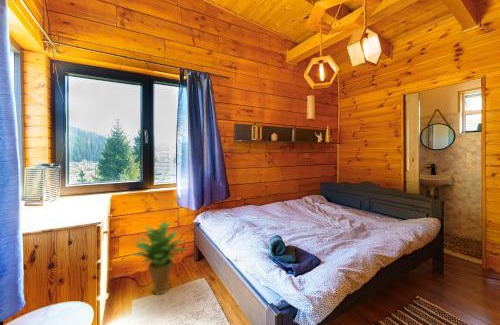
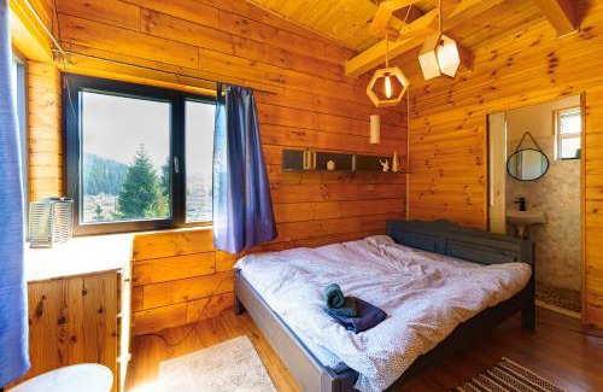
- potted plant (161, 255)
